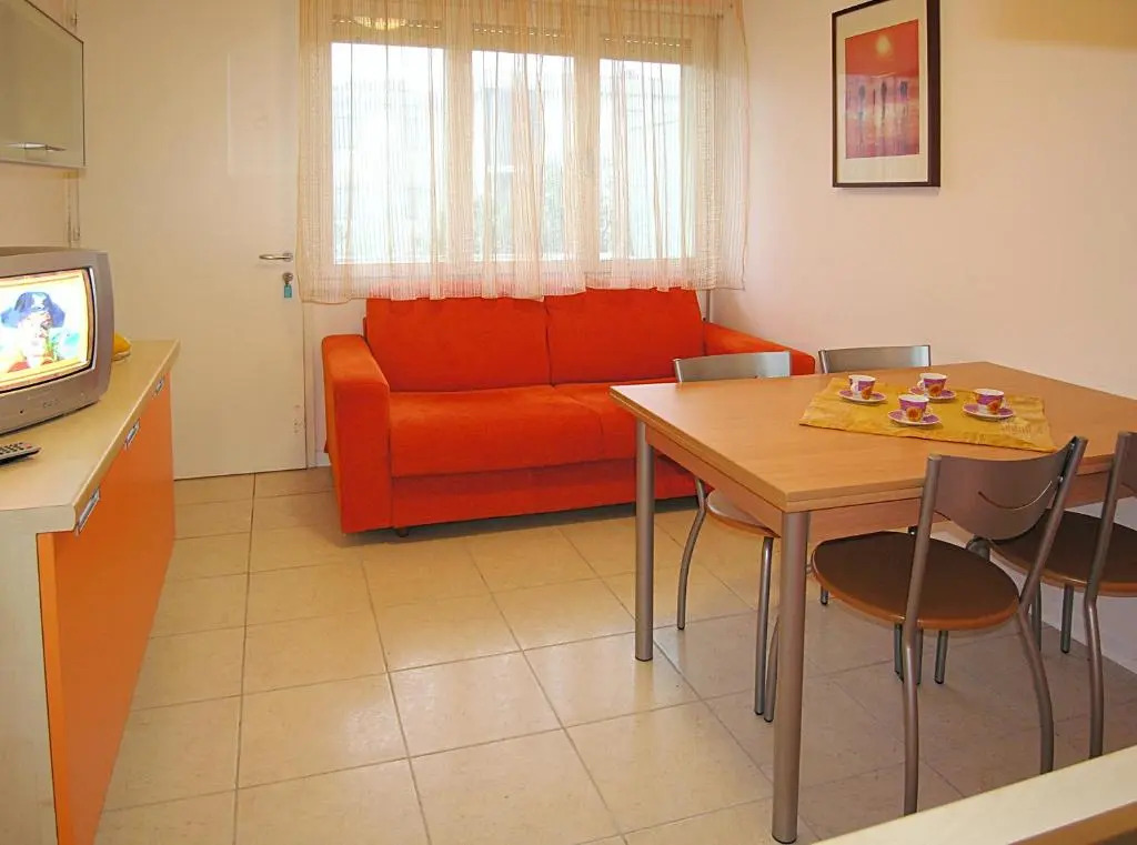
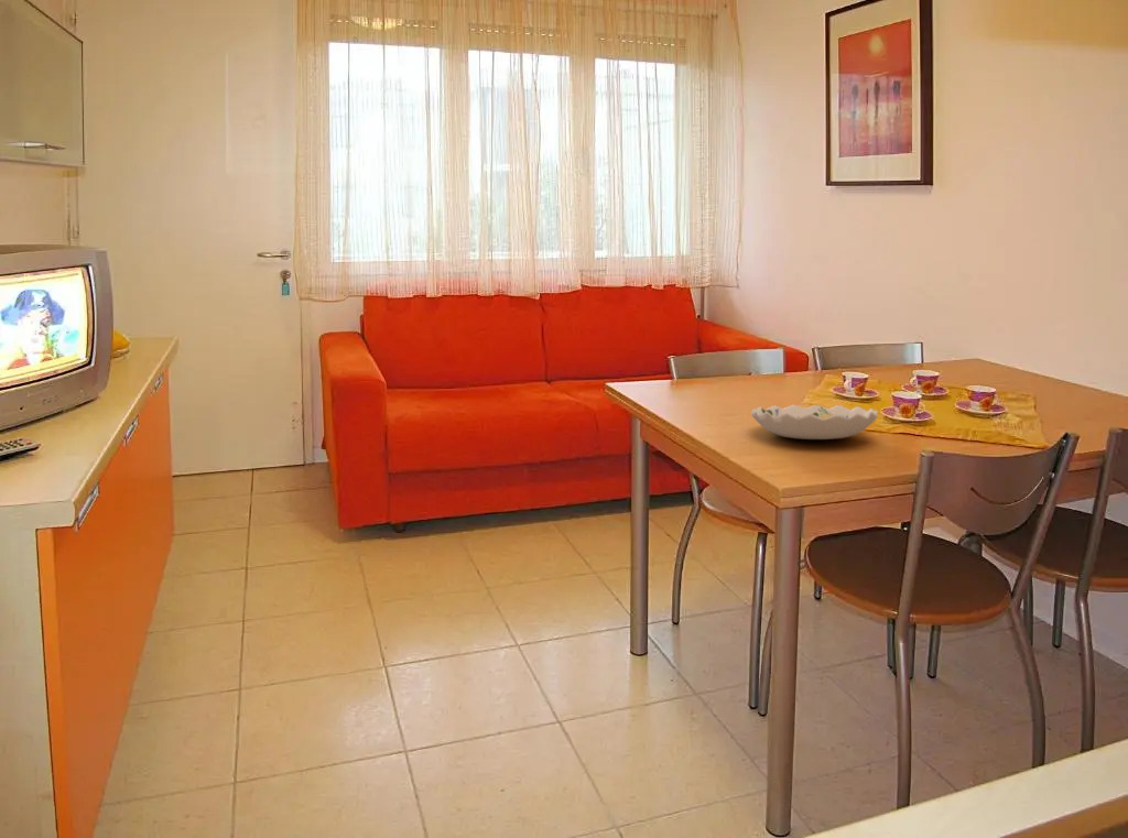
+ decorative bowl (813, 423)
